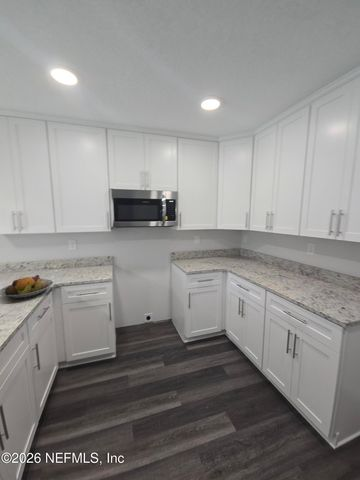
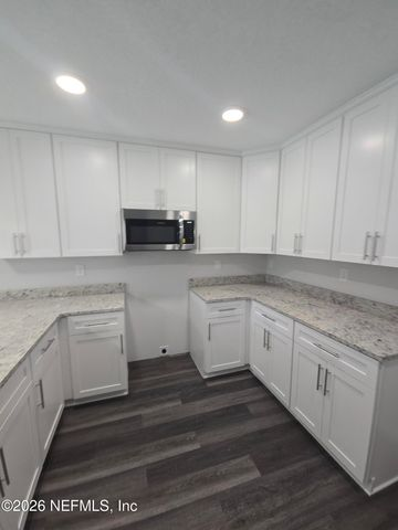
- fruit bowl (27, 284)
